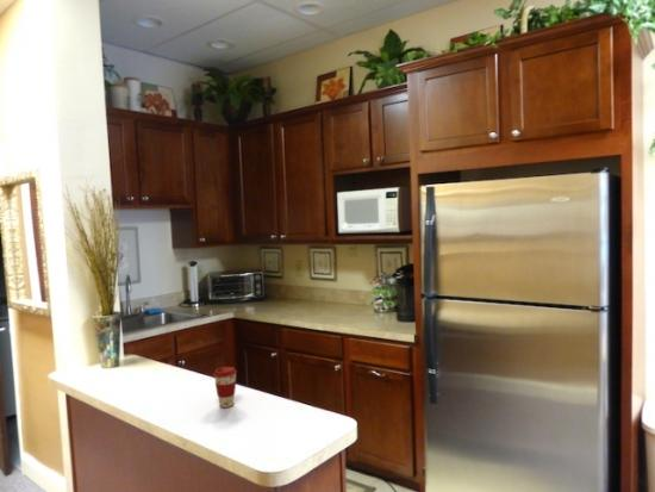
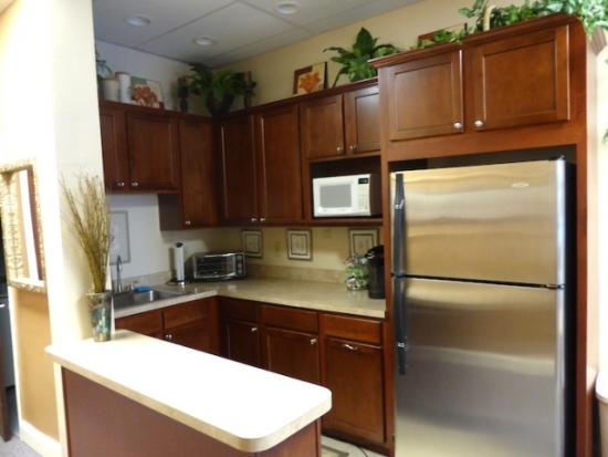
- coffee cup (225, 386)
